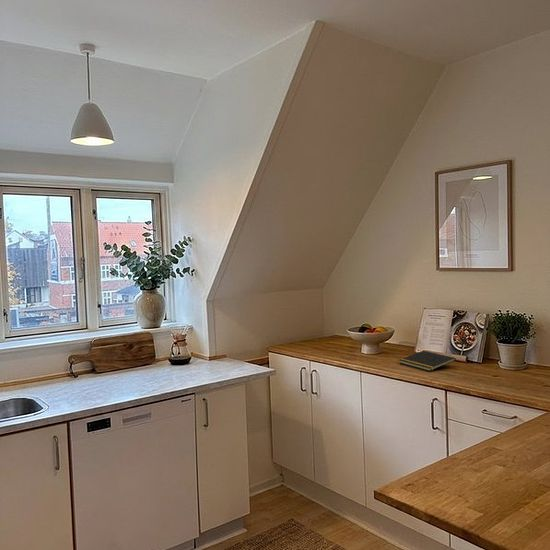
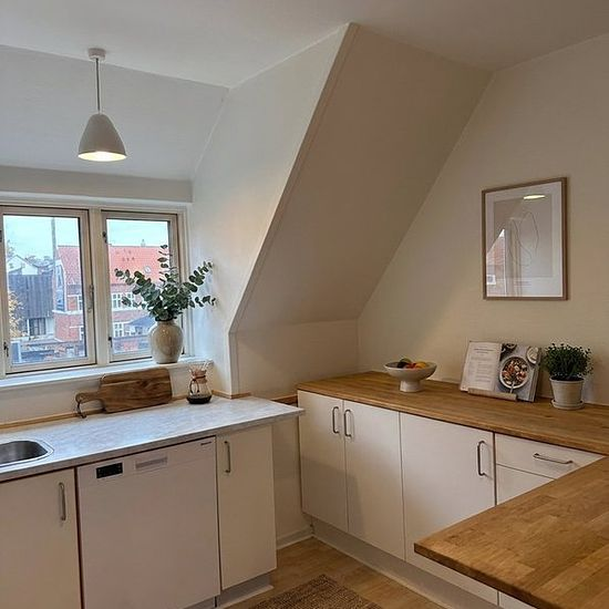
- notepad (426, 360)
